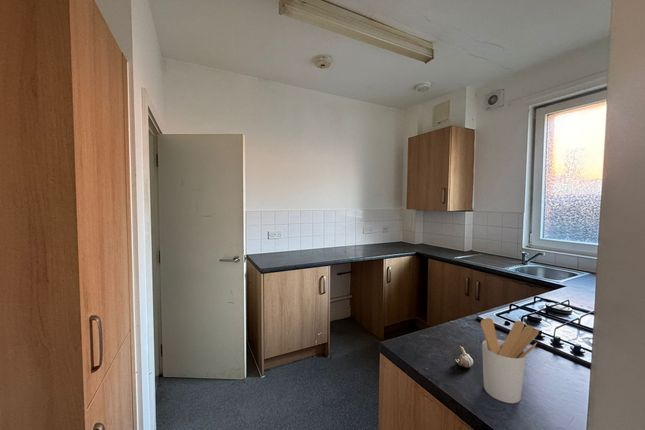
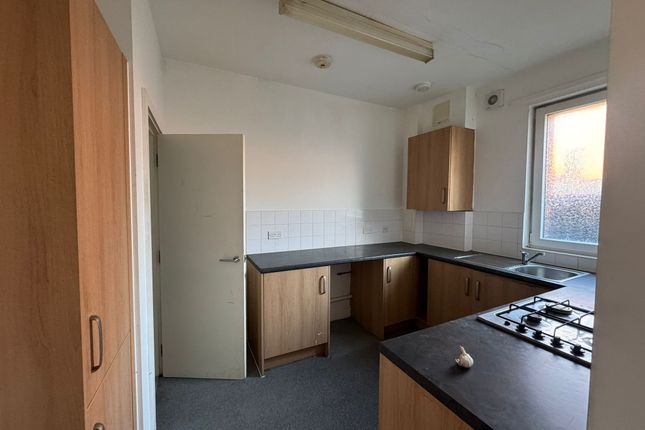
- utensil holder (509, 357)
